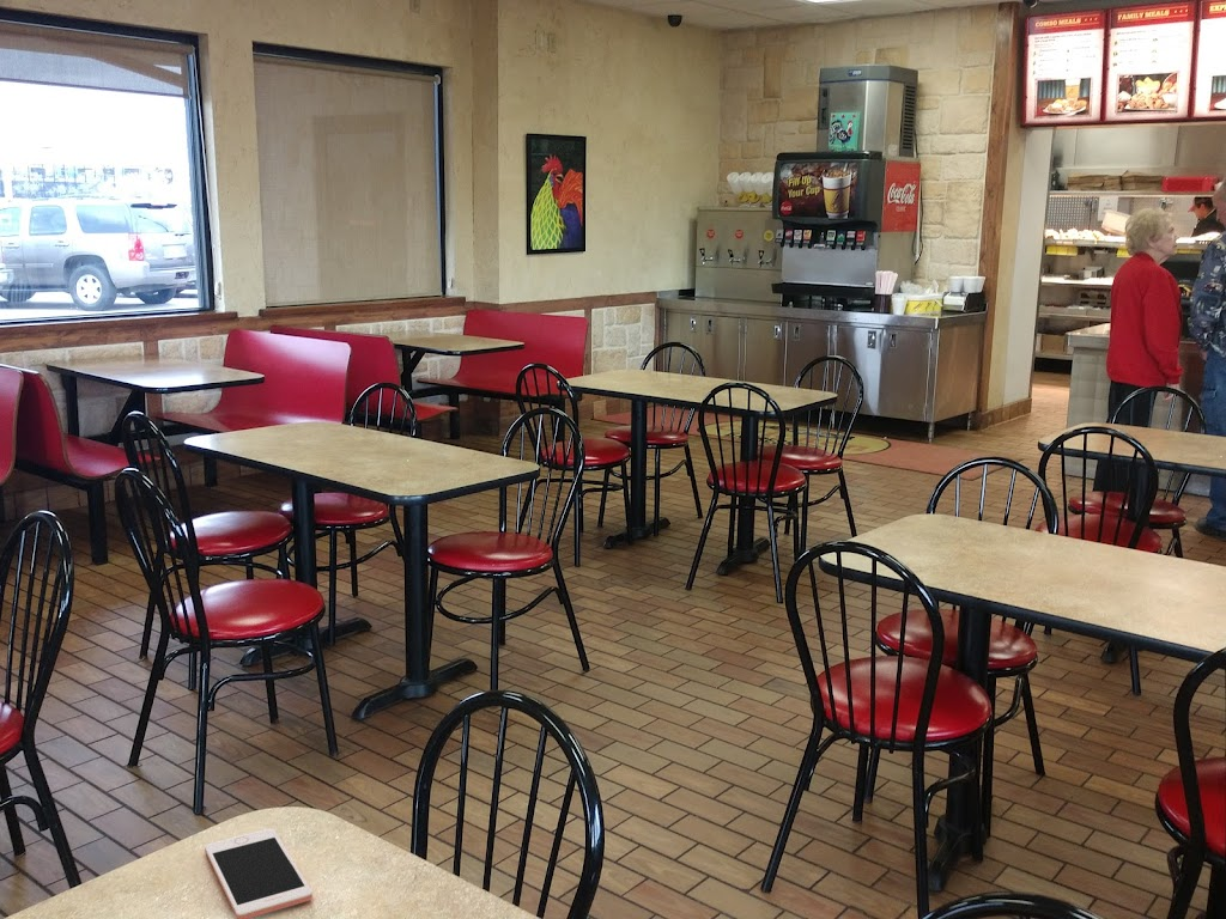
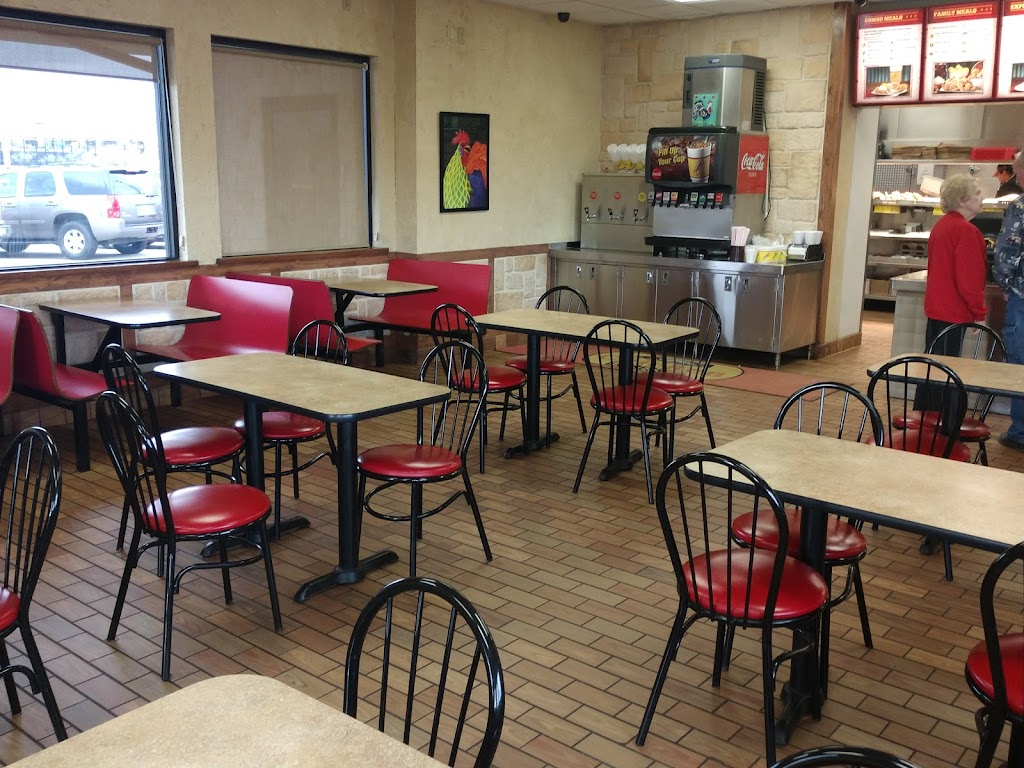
- cell phone (256, 871)
